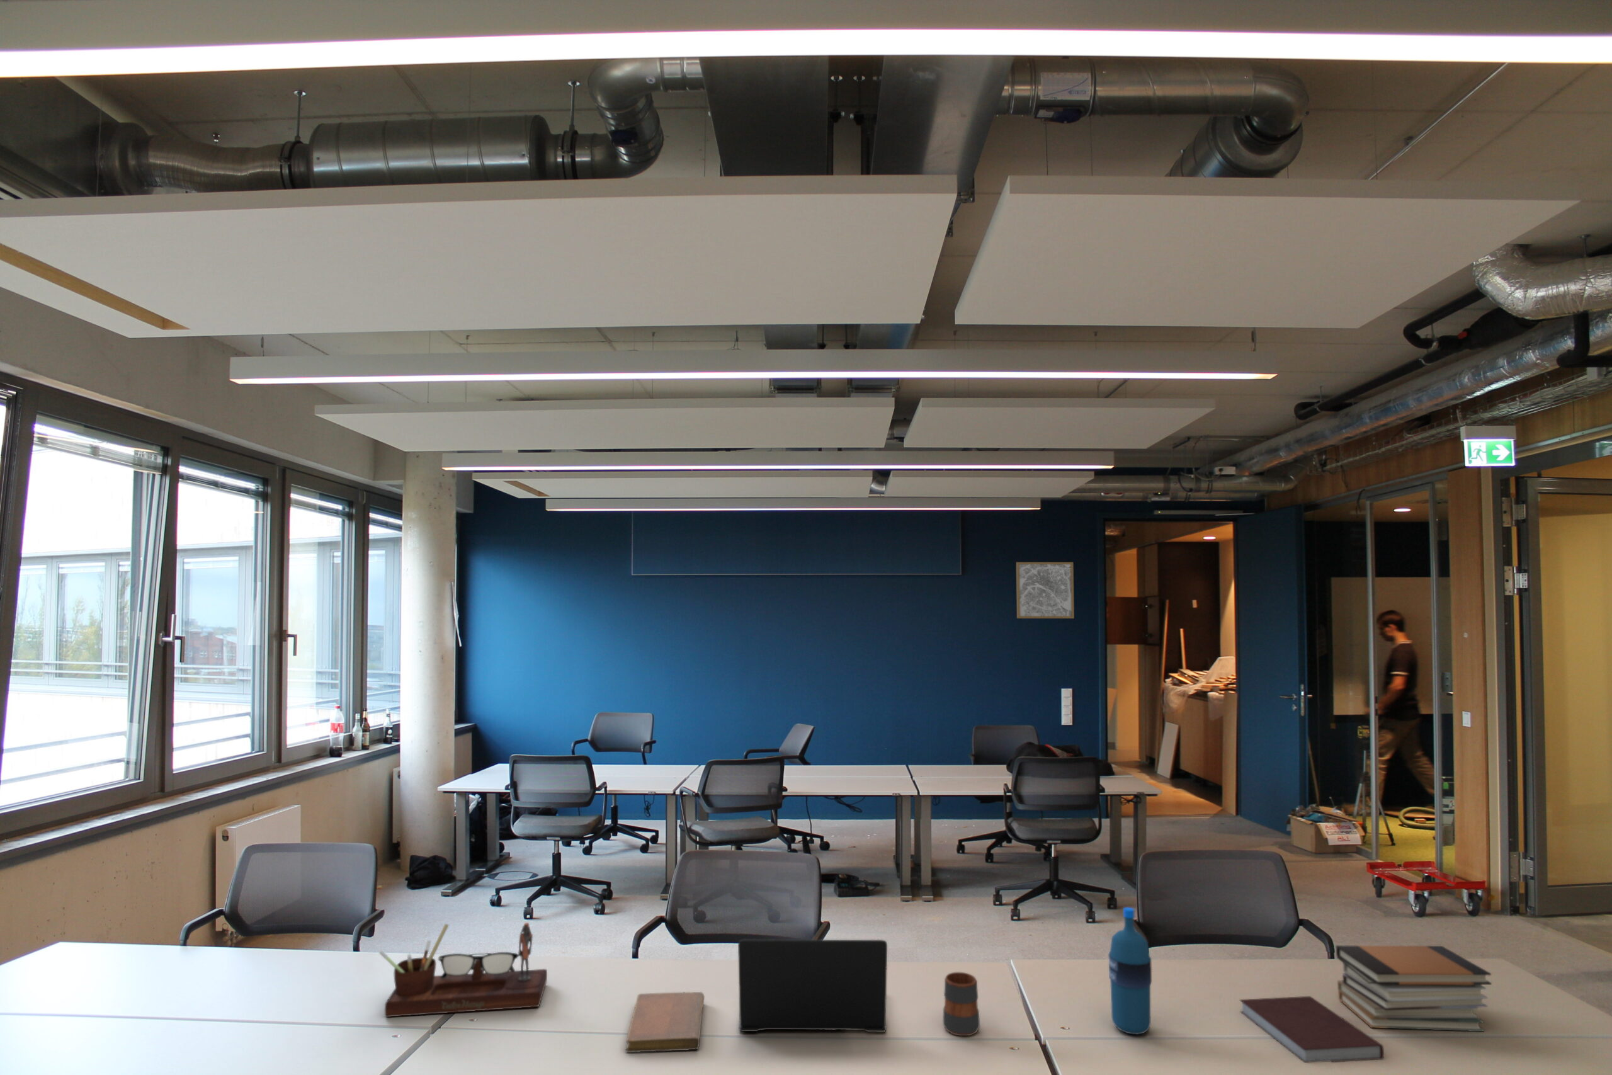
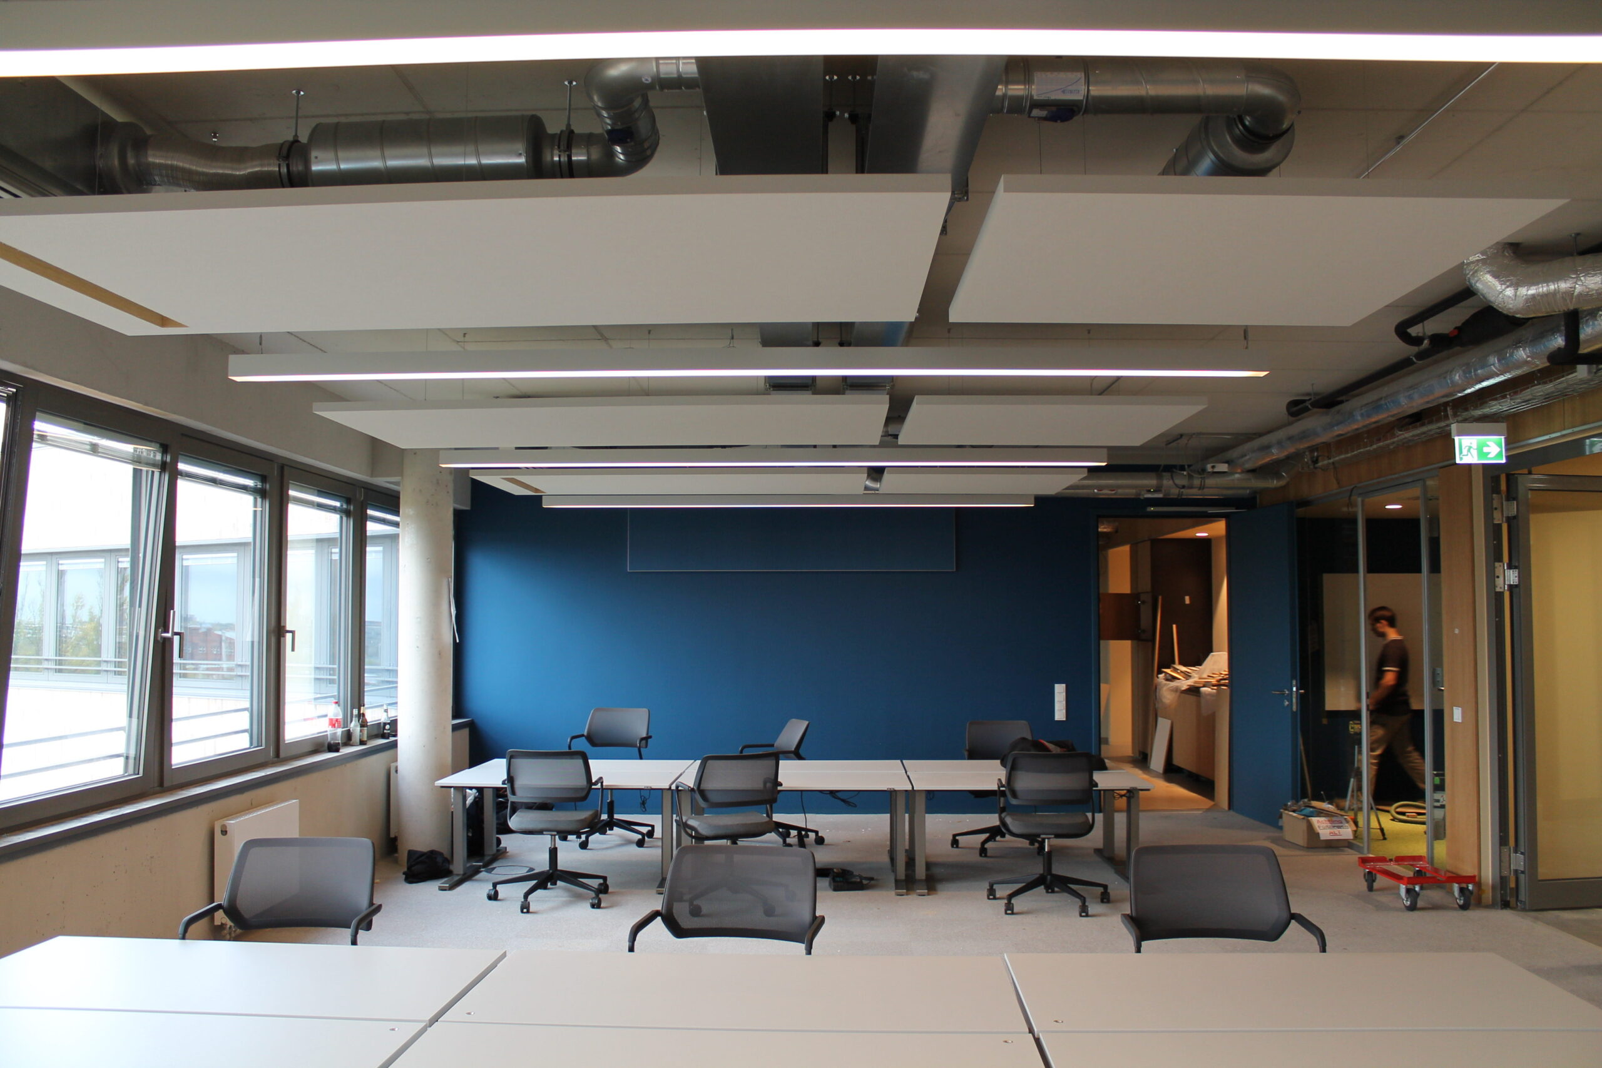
- notebook (667, 1020)
- wall art (1045, 590)
- water bottle (1130, 968)
- notebook (1307, 1028)
- laptop (812, 967)
- mug (960, 1001)
- desk organizer (463, 962)
- book stack (1410, 987)
